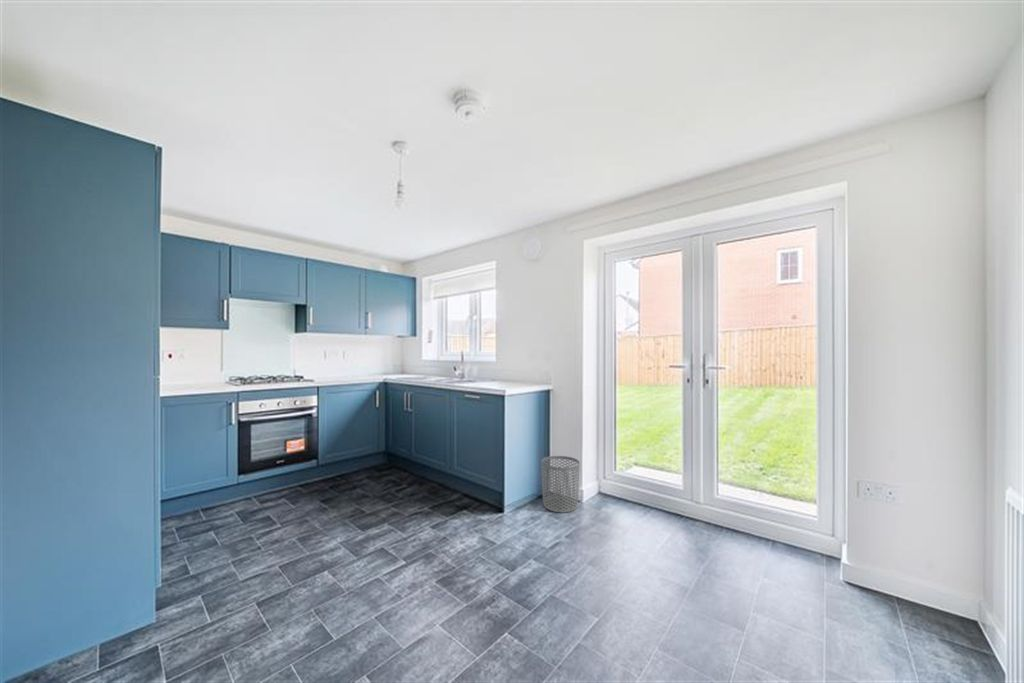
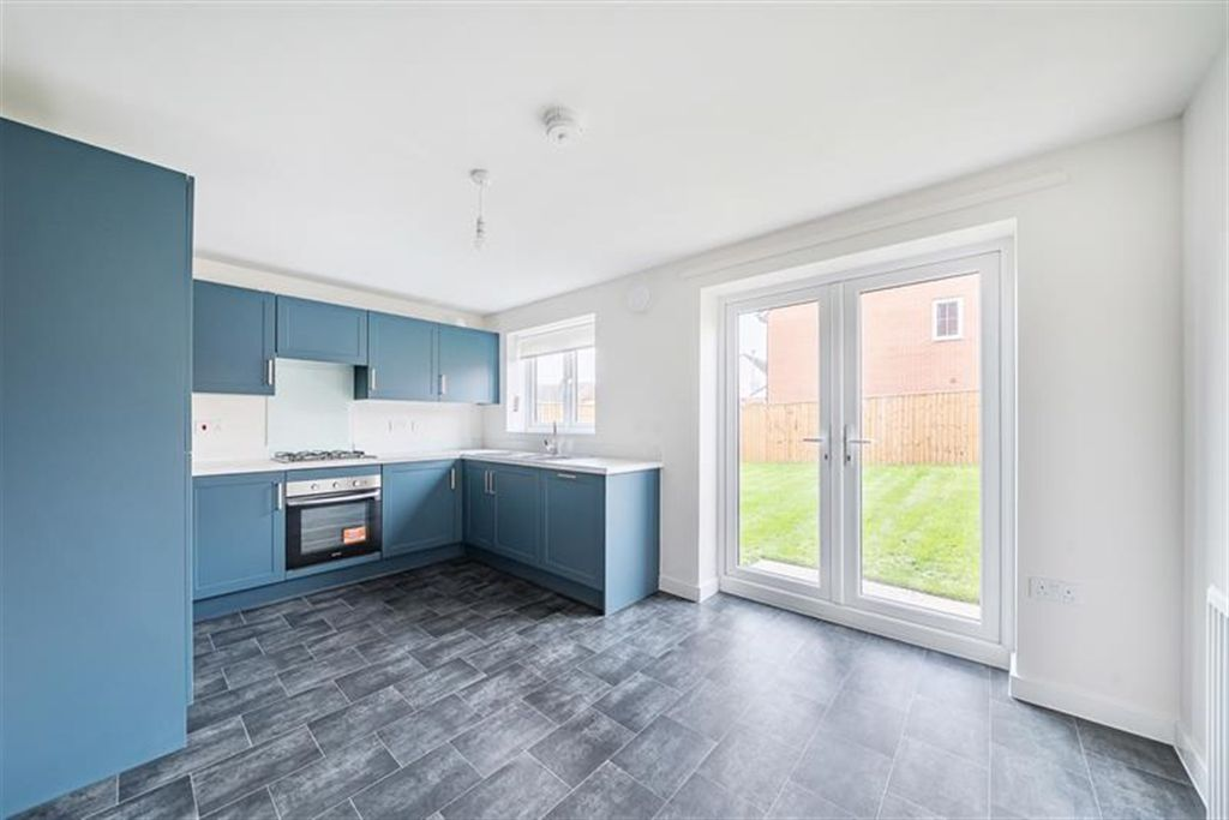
- waste bin (559, 483)
